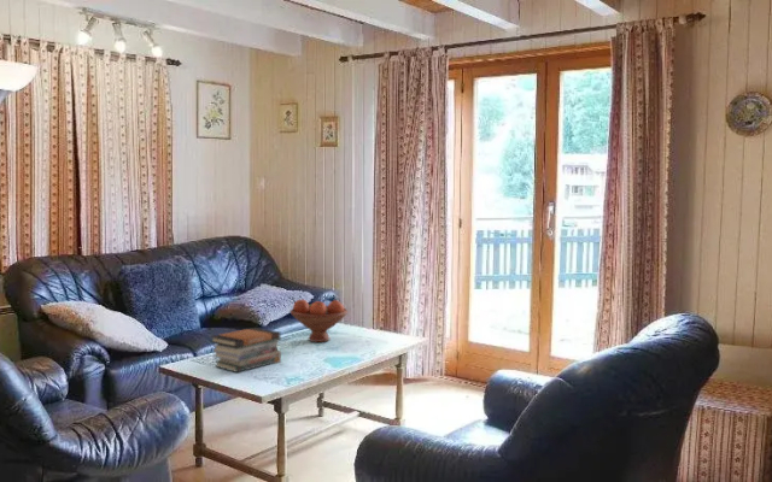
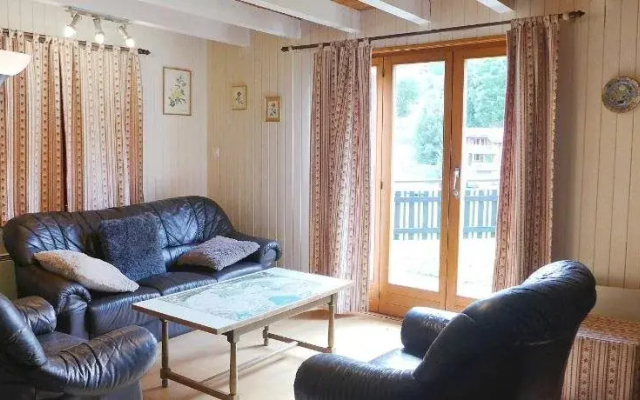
- book stack (246, 348)
- fruit bowl (318, 319)
